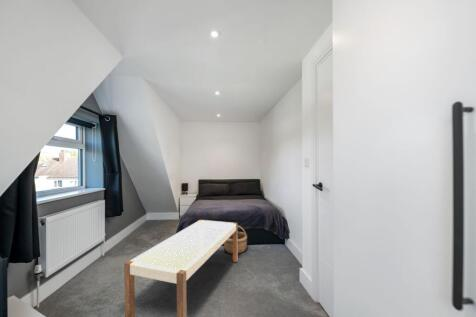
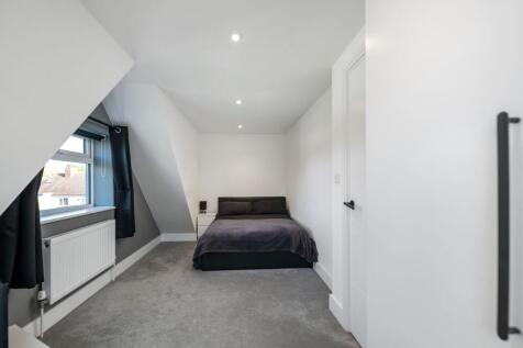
- bench (194, 261)
- wicker basket (232, 237)
